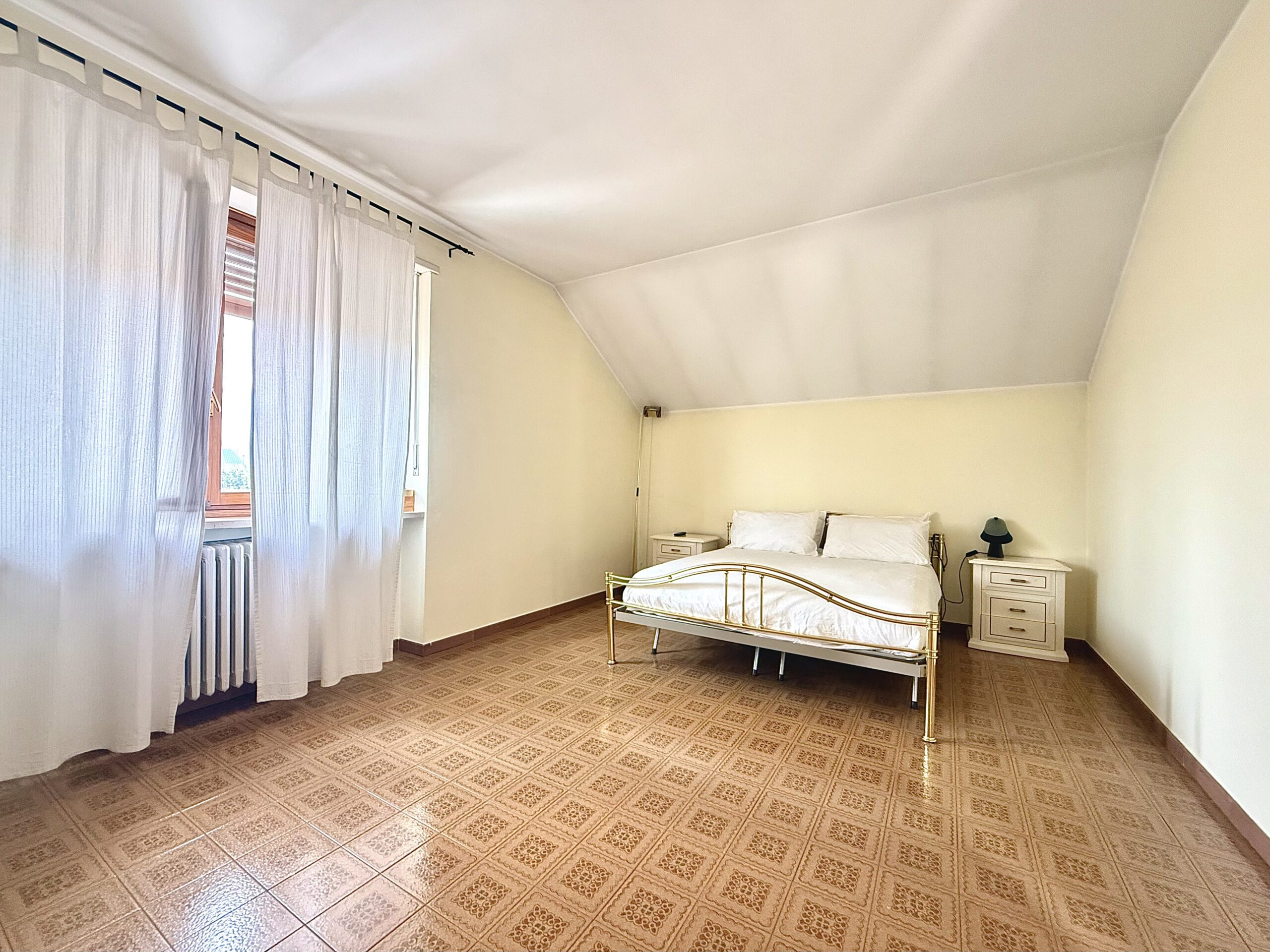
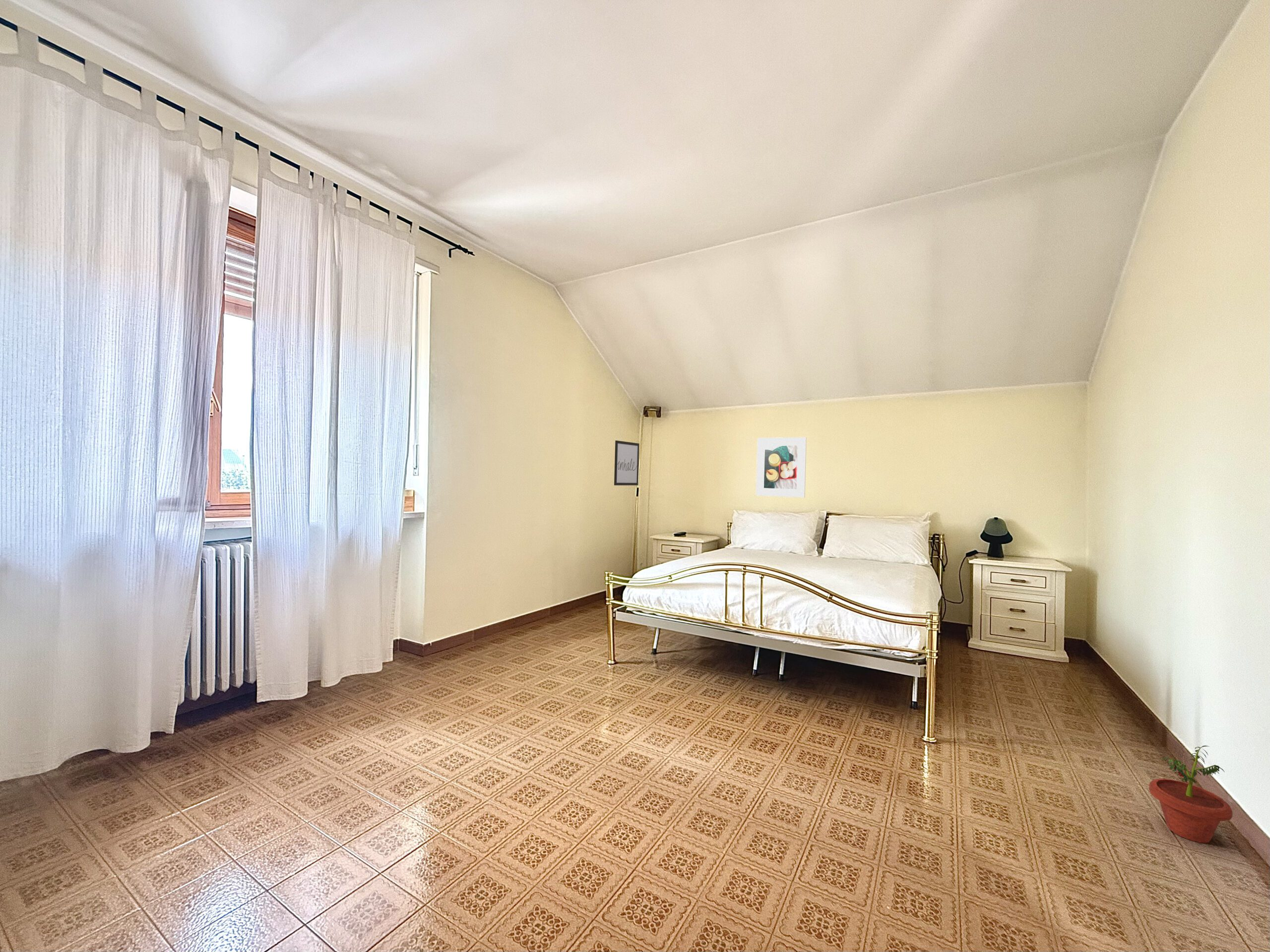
+ potted plant (1190, 788)
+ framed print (780, 467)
+ wall art (627, 464)
